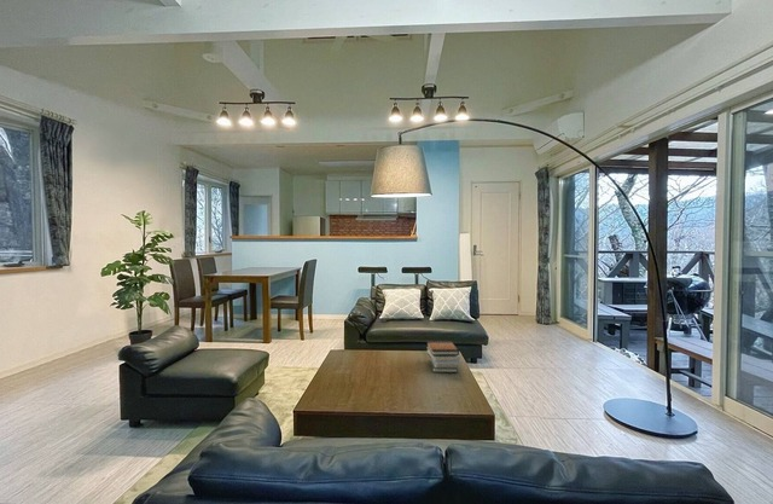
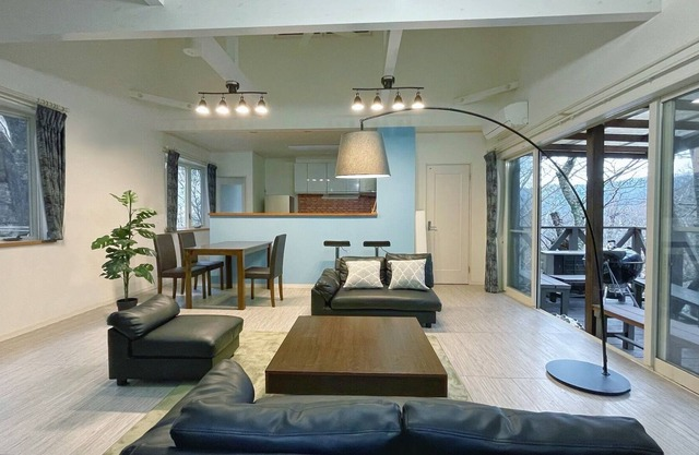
- book stack (442, 355)
